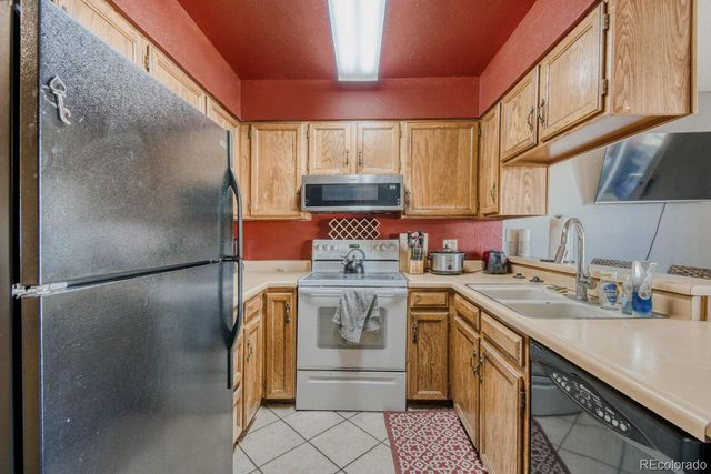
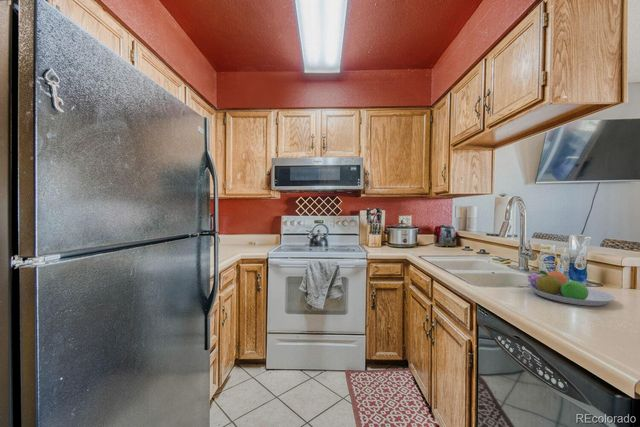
+ fruit bowl (566, 284)
